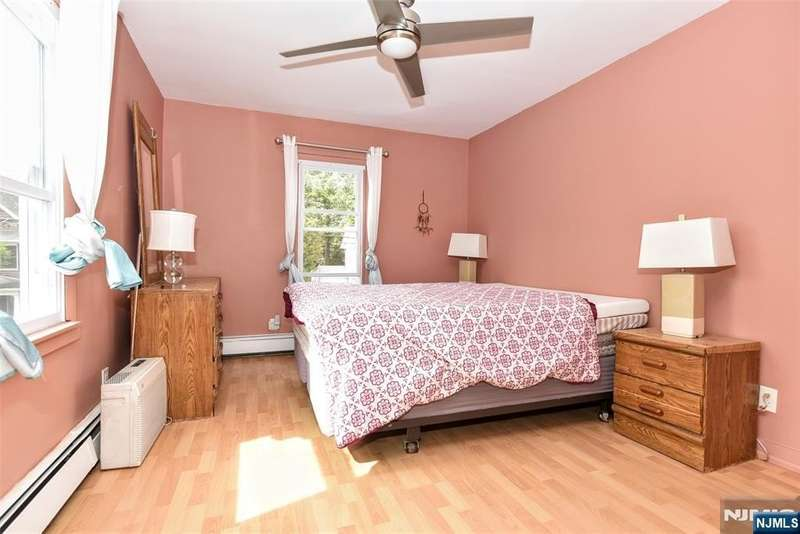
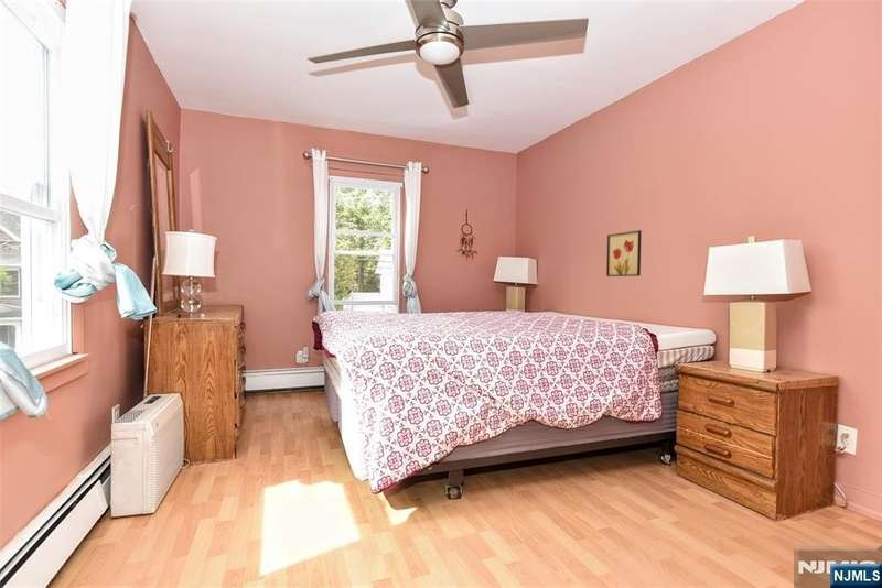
+ wall art (623, 254)
